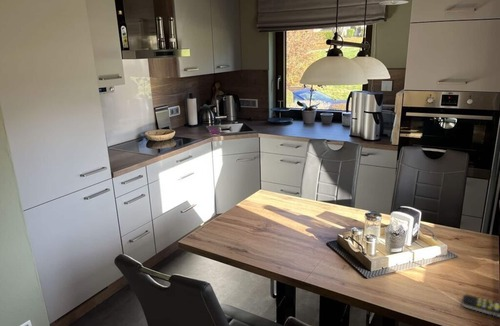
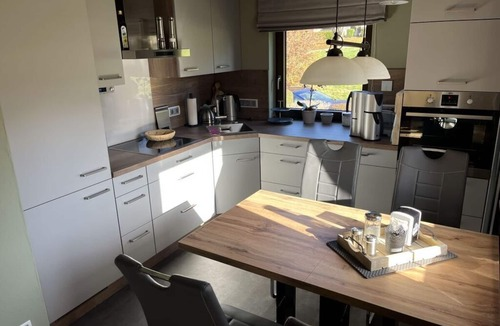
- remote control (484, 305)
